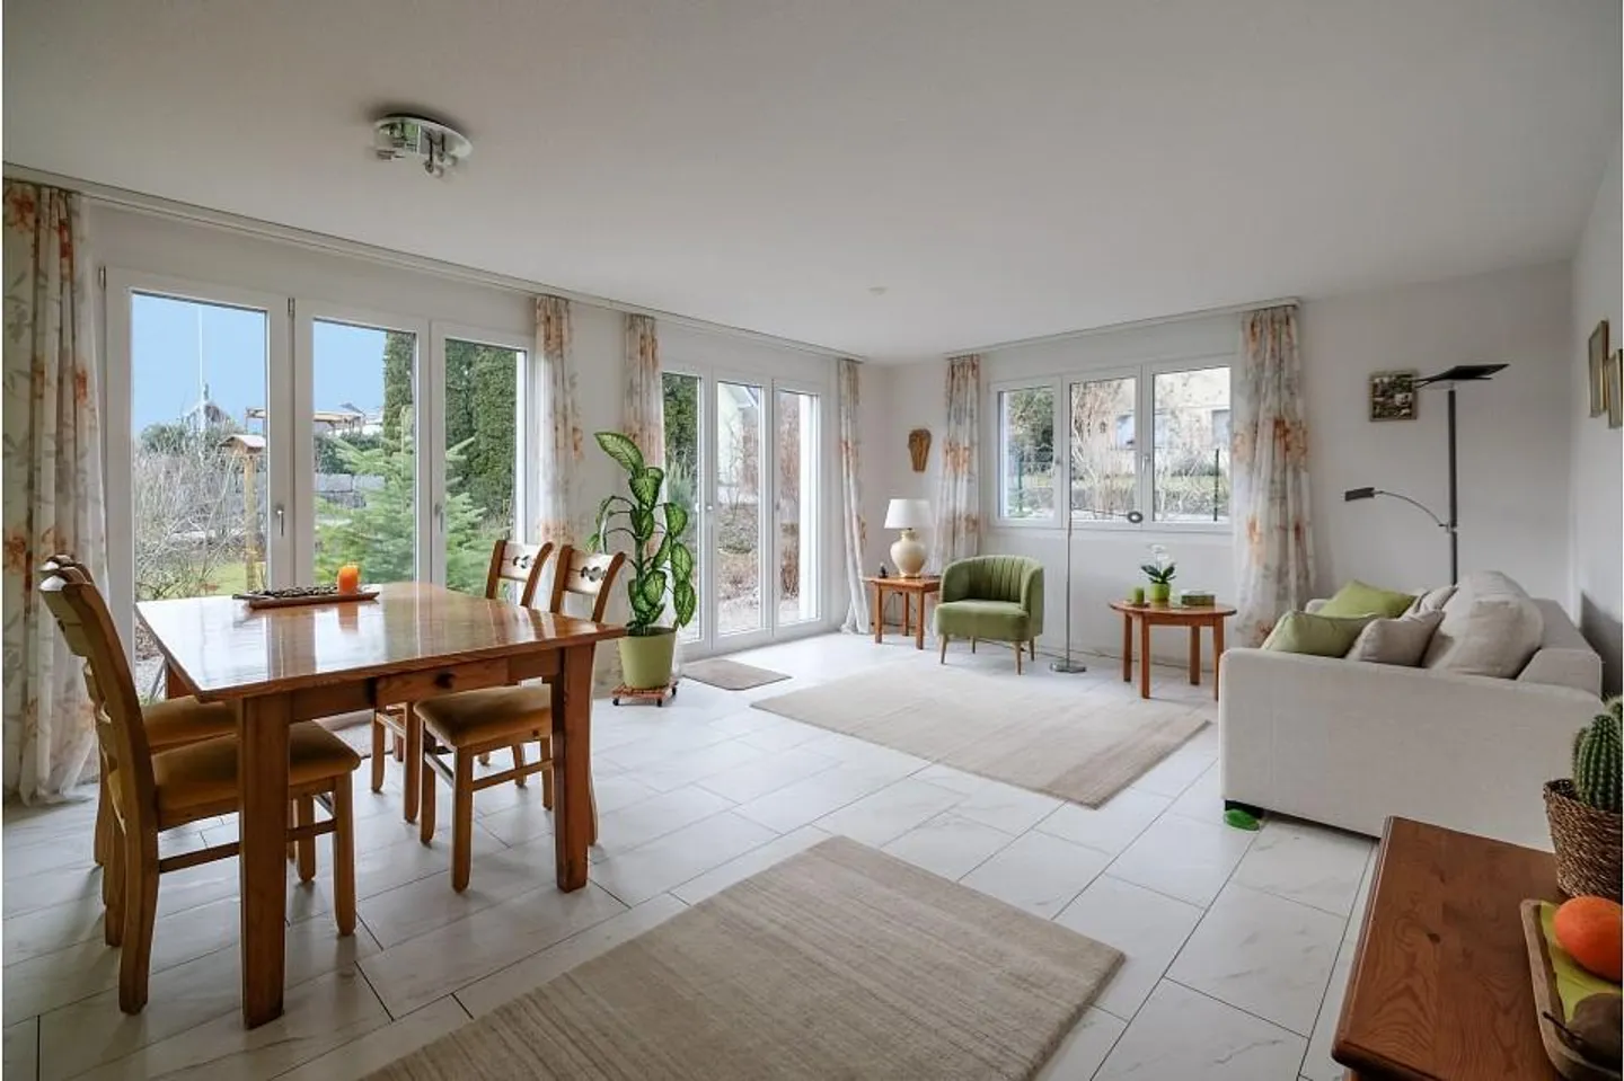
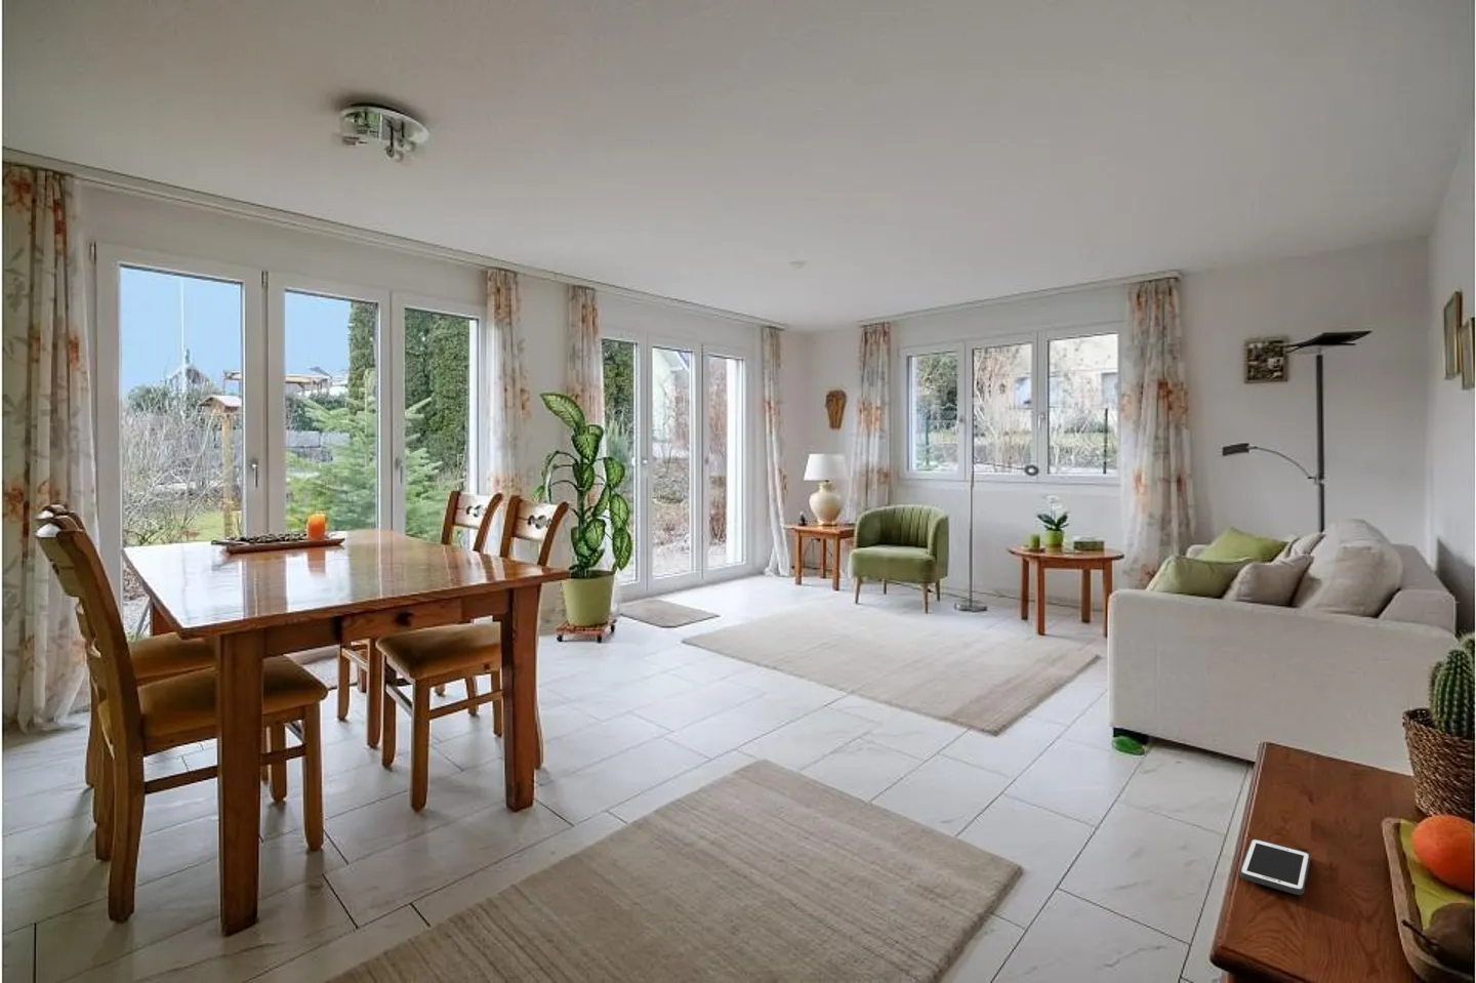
+ cell phone (1275, 866)
